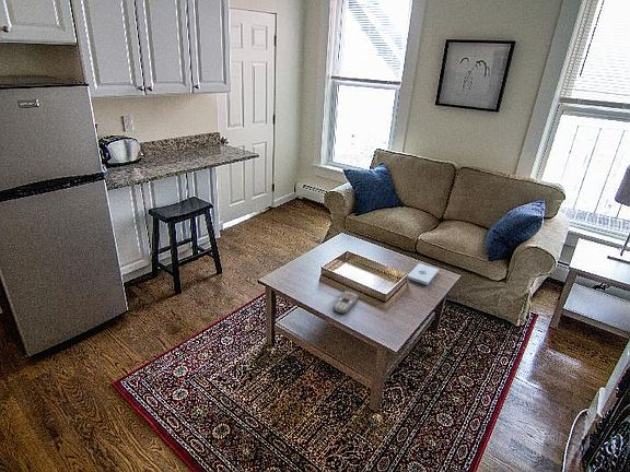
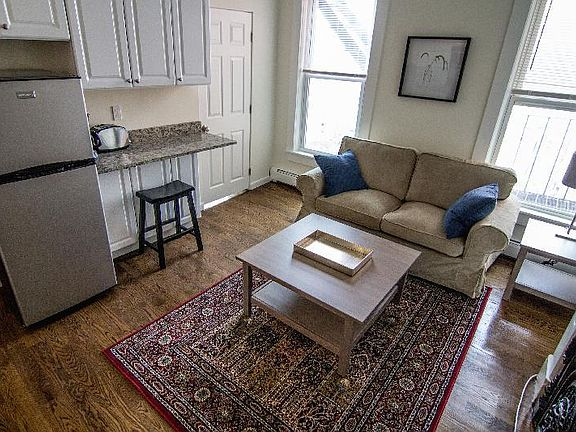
- notepad (422, 273)
- remote control (345, 302)
